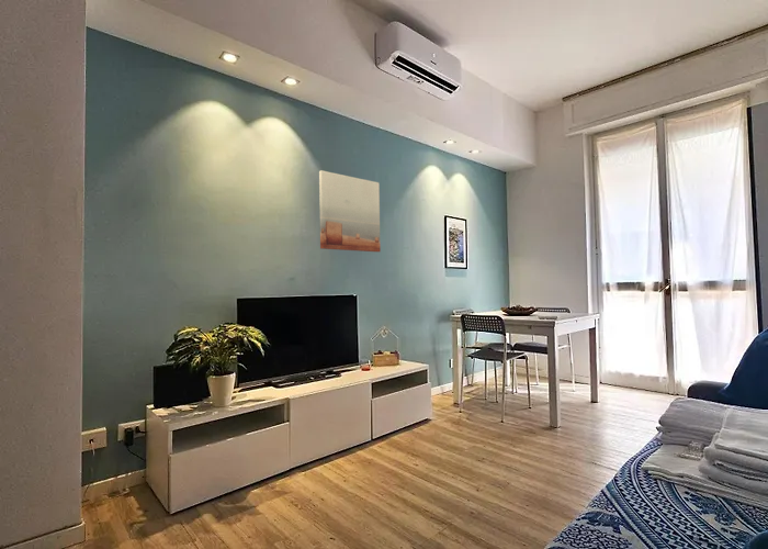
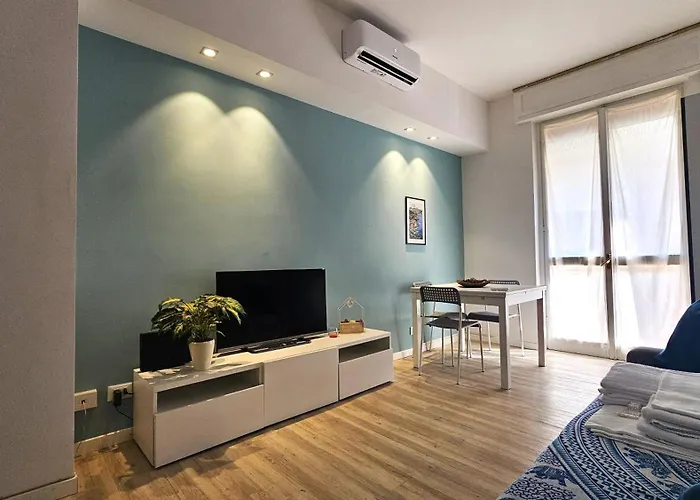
- wall art (351, 213)
